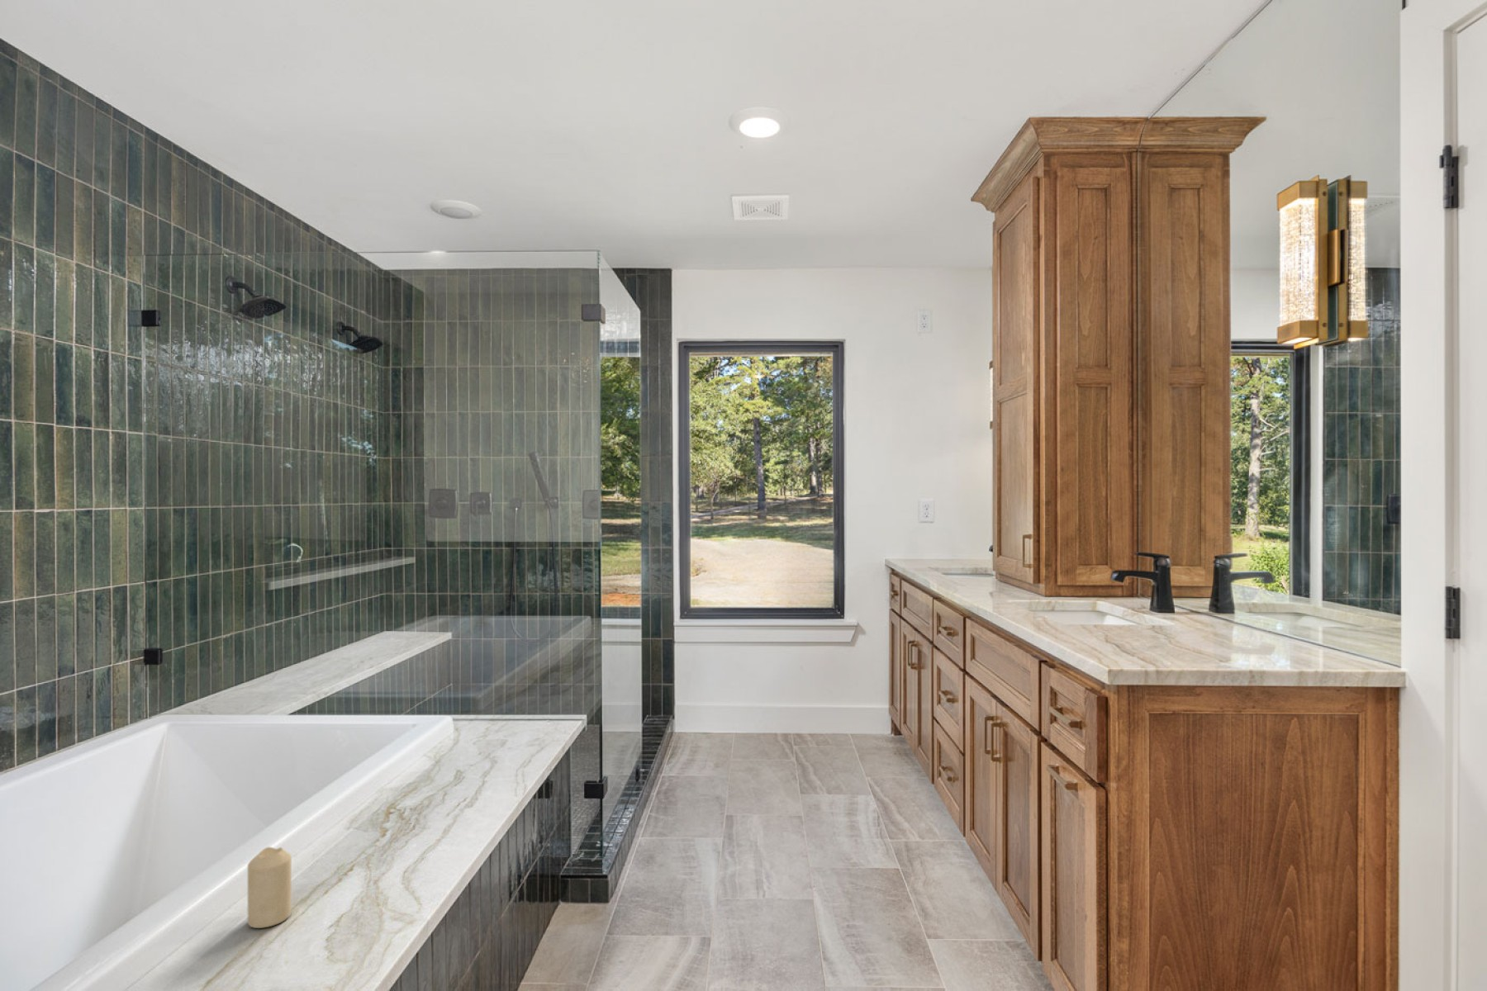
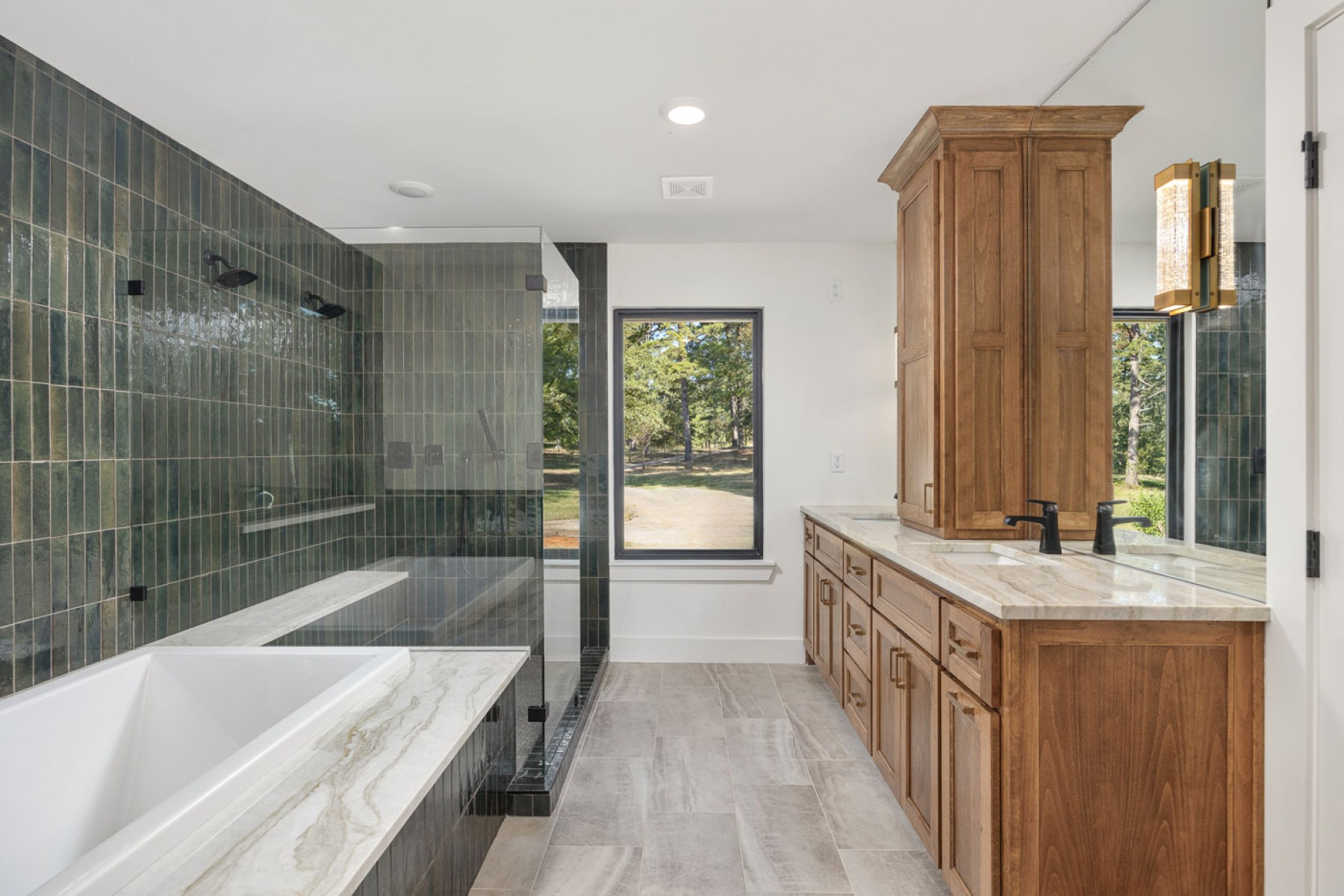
- candle (269, 885)
